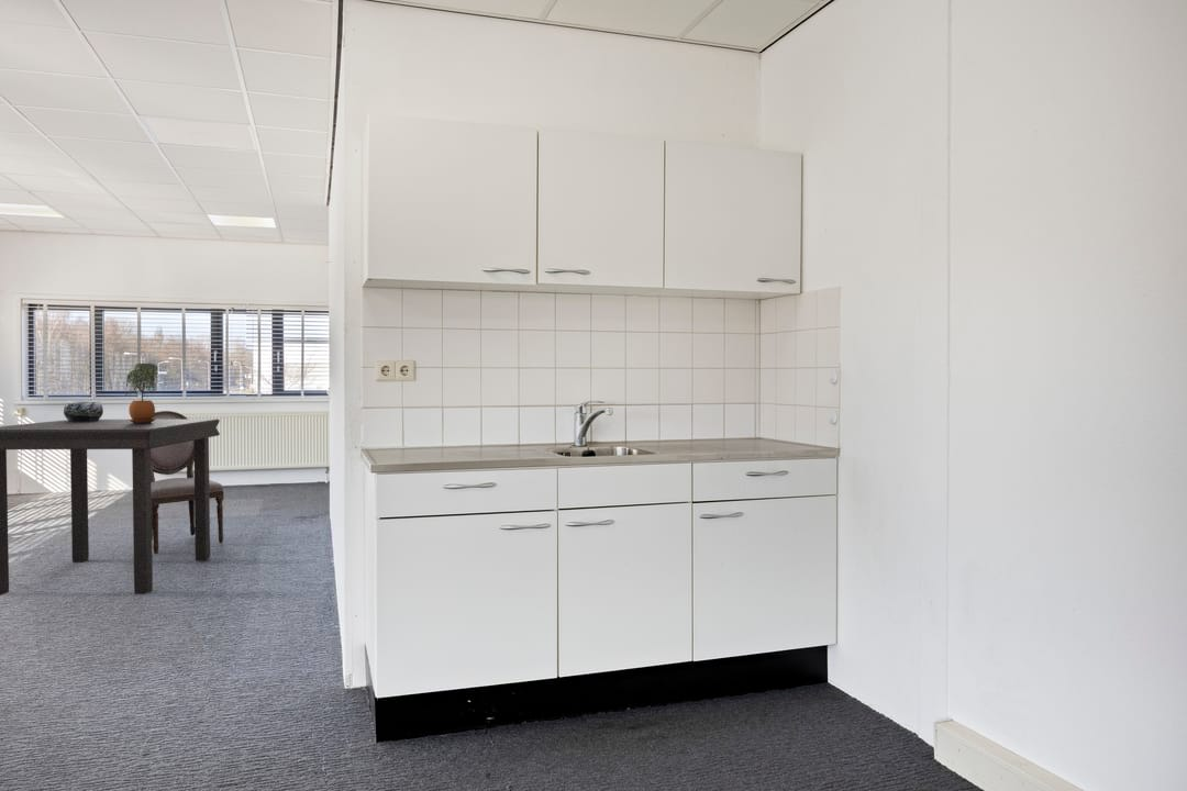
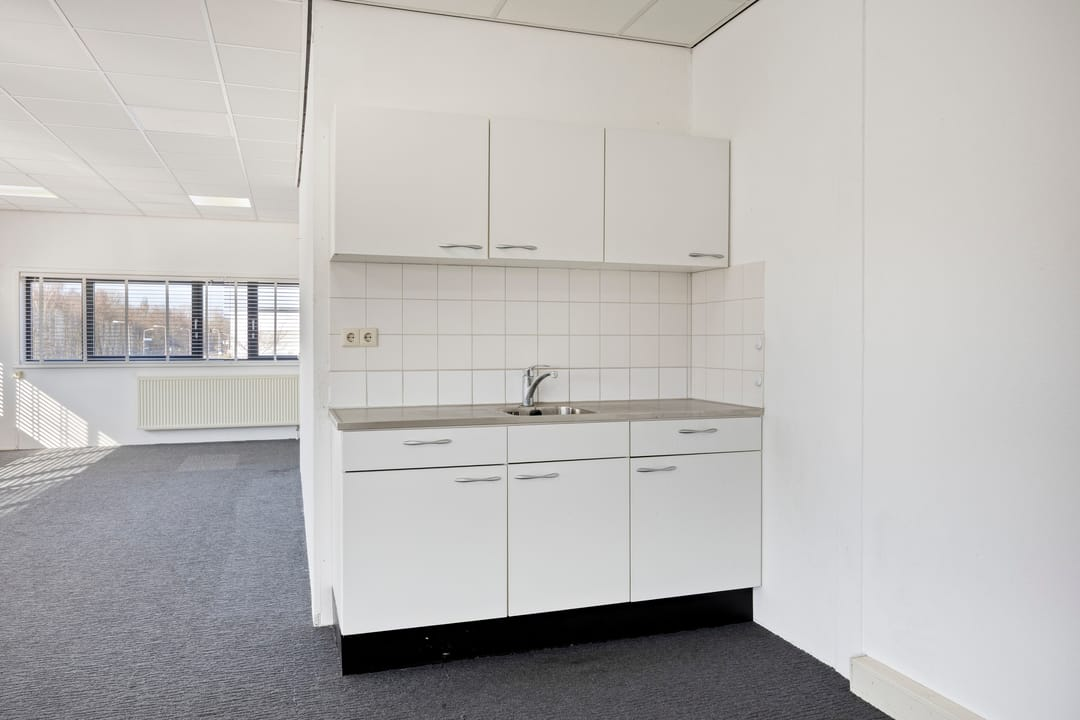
- potted plant (142, 392)
- dining chair (177, 478)
- decorative bowl (84, 410)
- dining table (87, 499)
